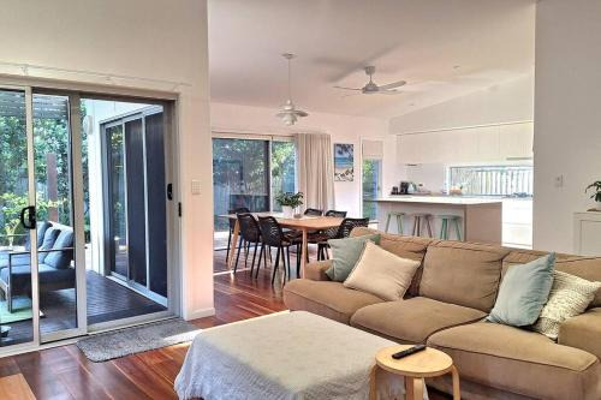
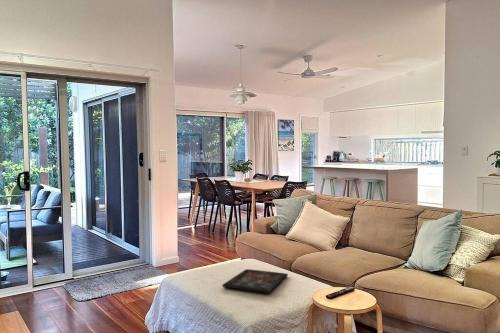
+ decorative tray (256, 279)
